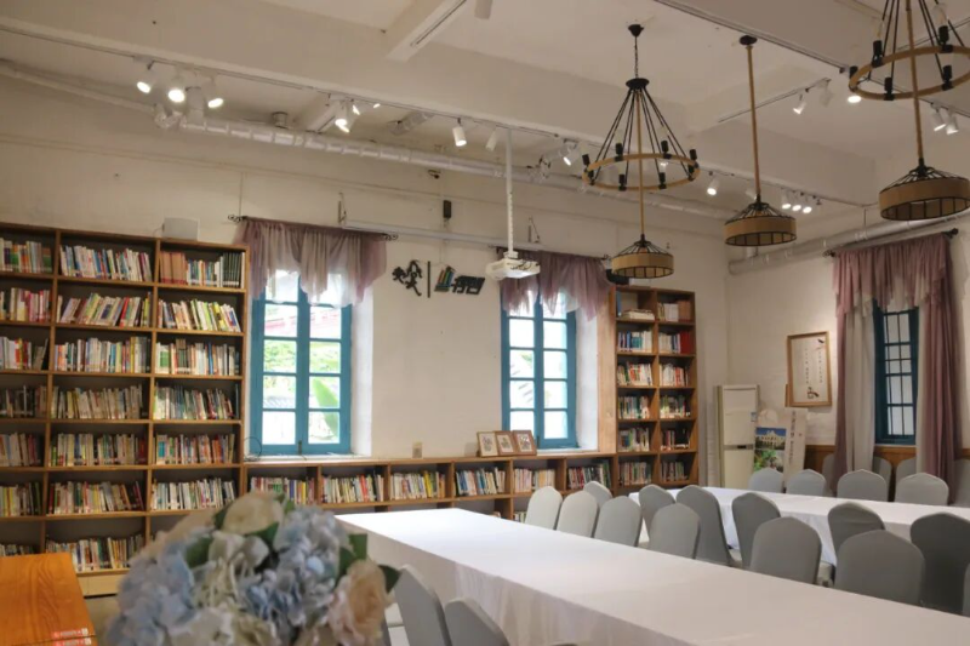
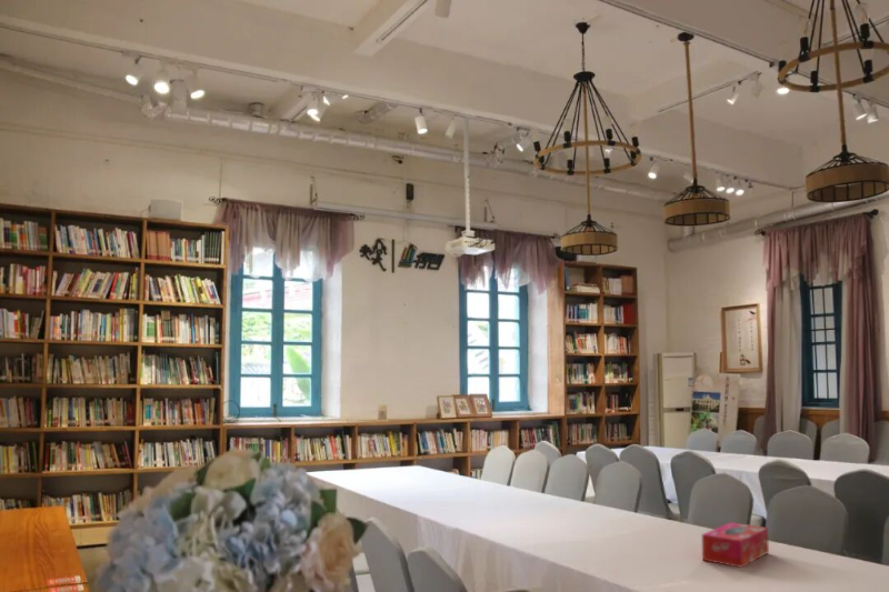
+ tissue box (736, 543)
